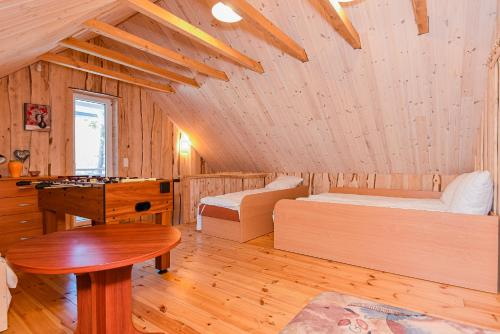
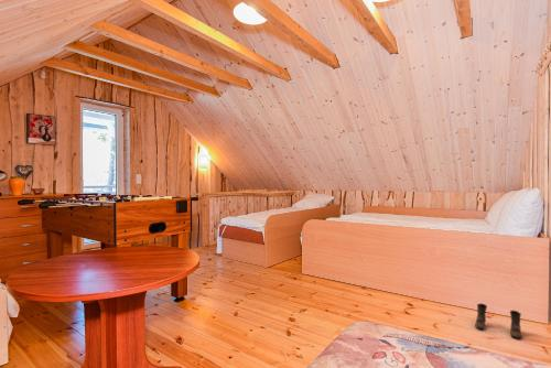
+ boots (485, 320)
